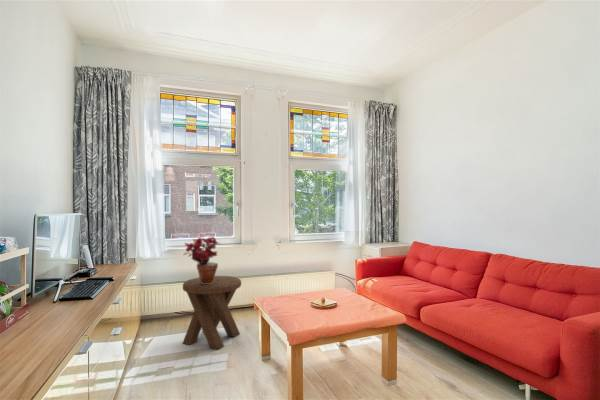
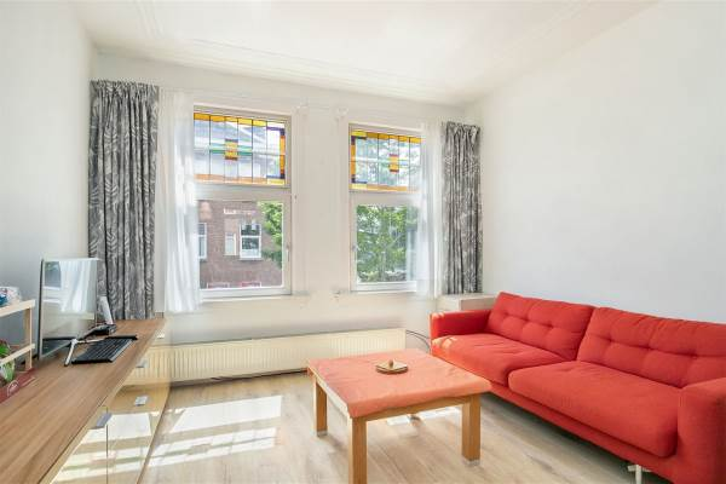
- potted plant (203, 260)
- music stool (212, 309)
